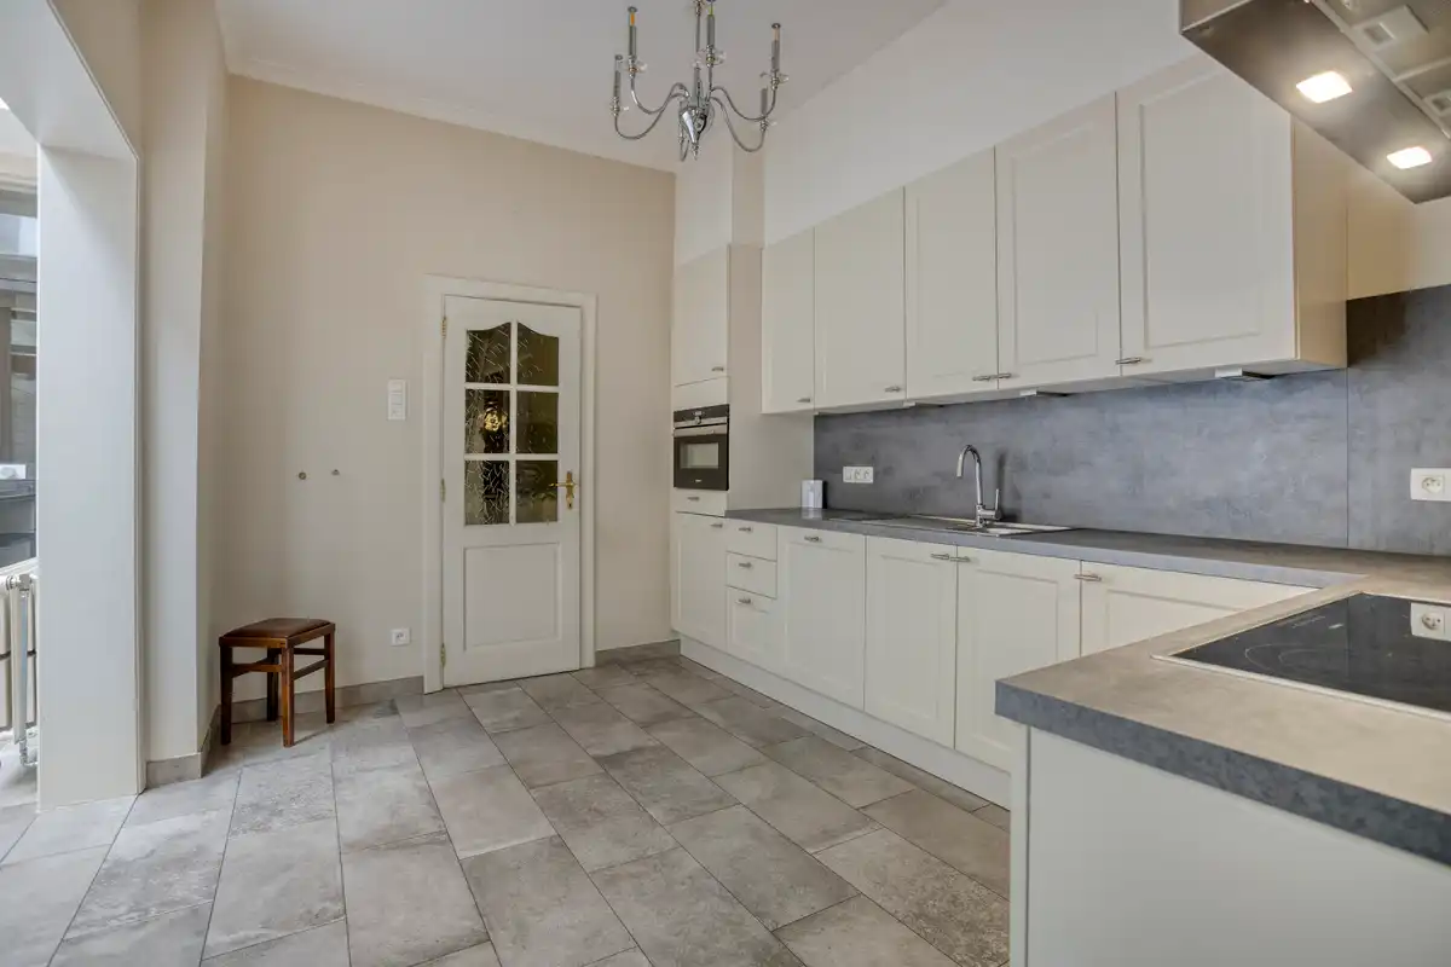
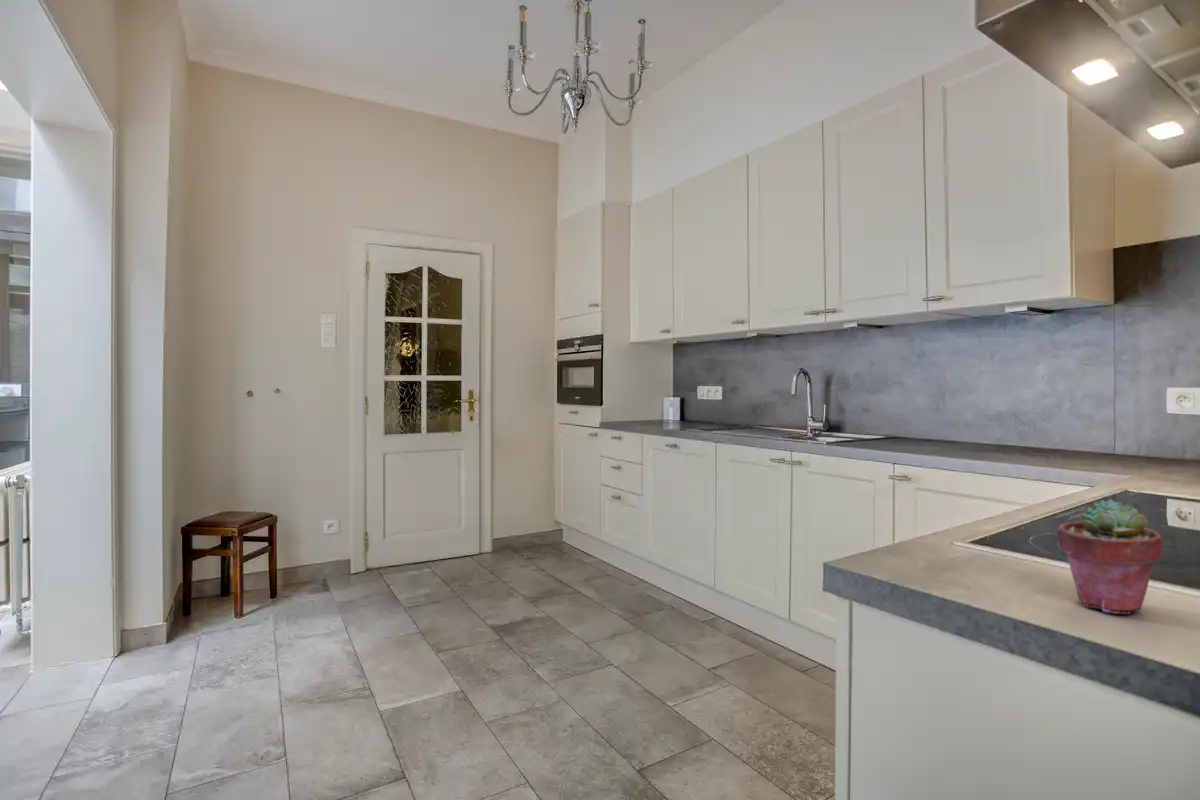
+ potted succulent (1108, 551)
